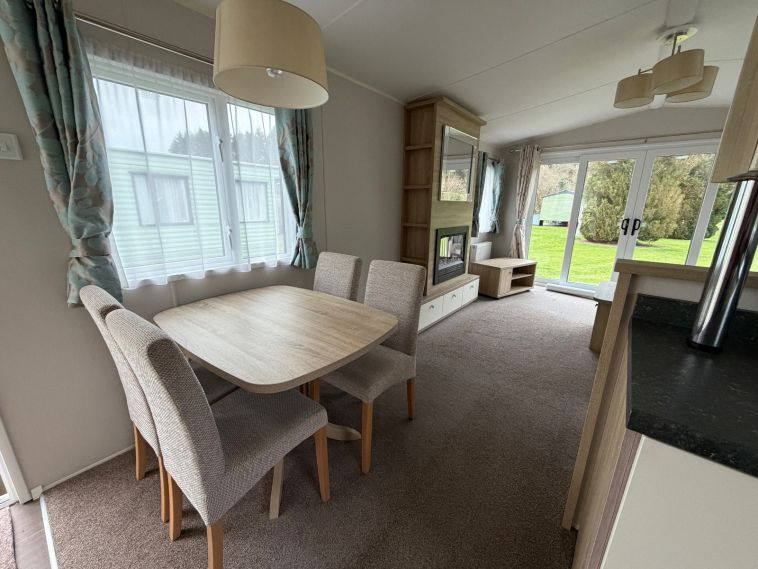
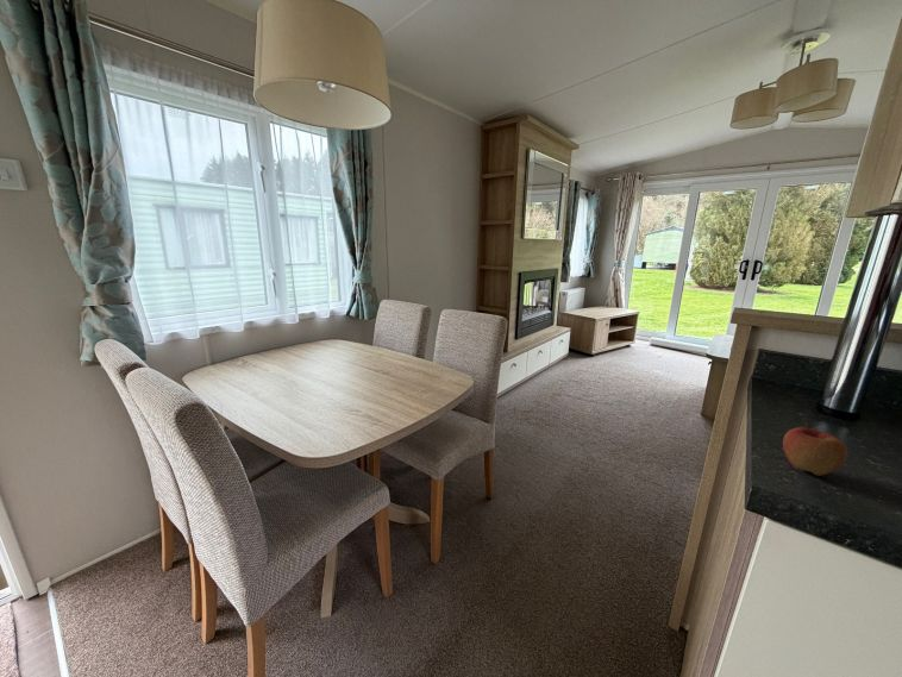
+ apple (813, 449)
